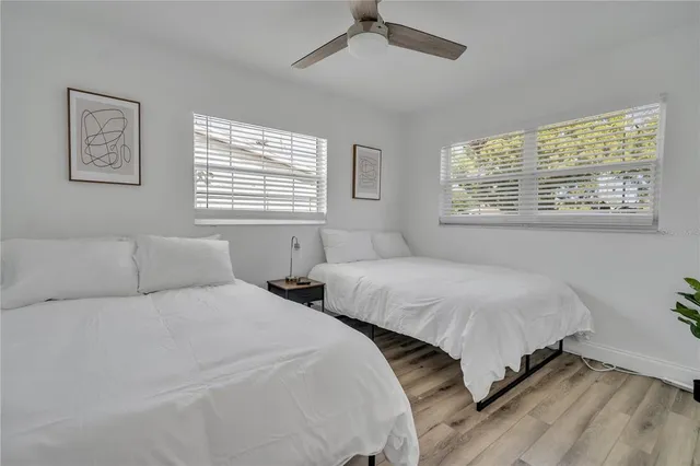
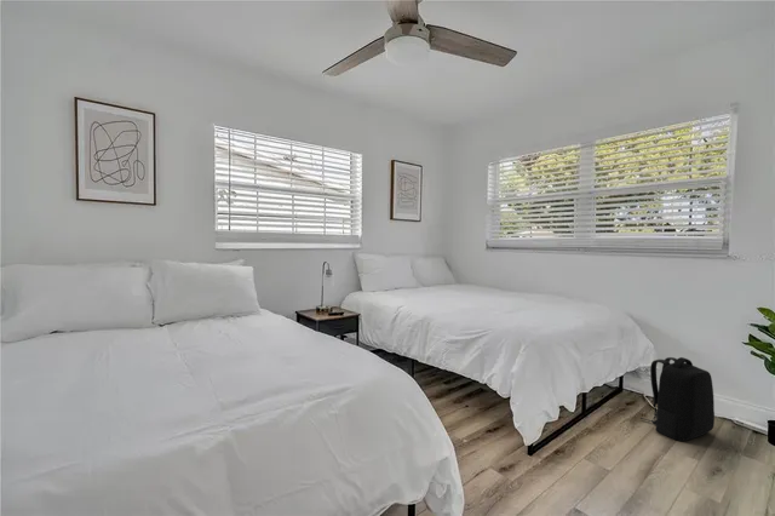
+ backpack (676, 392)
